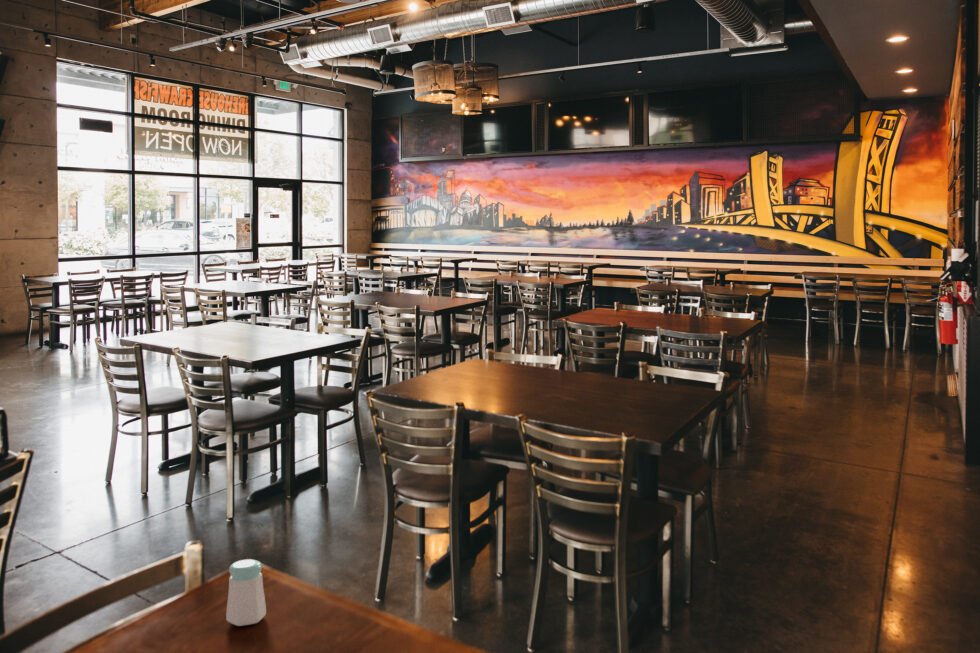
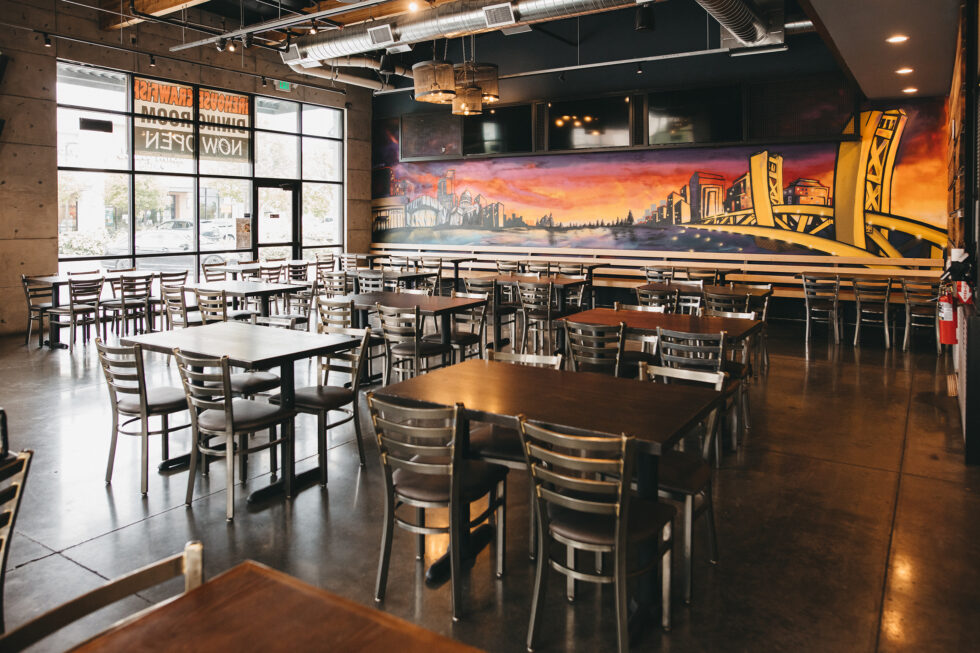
- salt shaker (246, 591)
